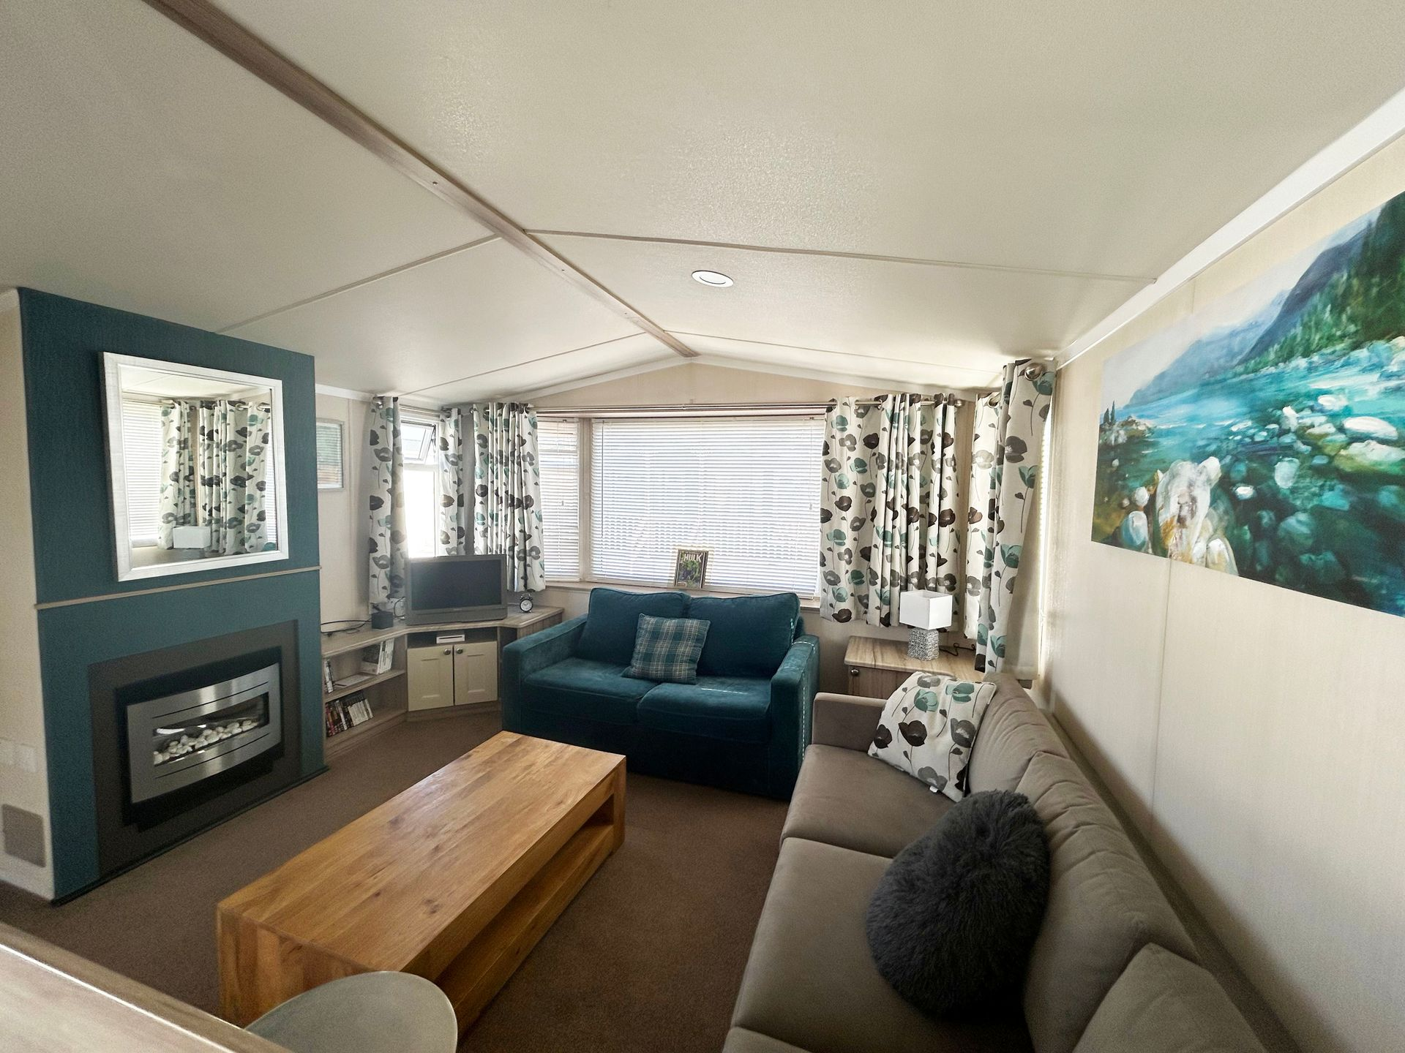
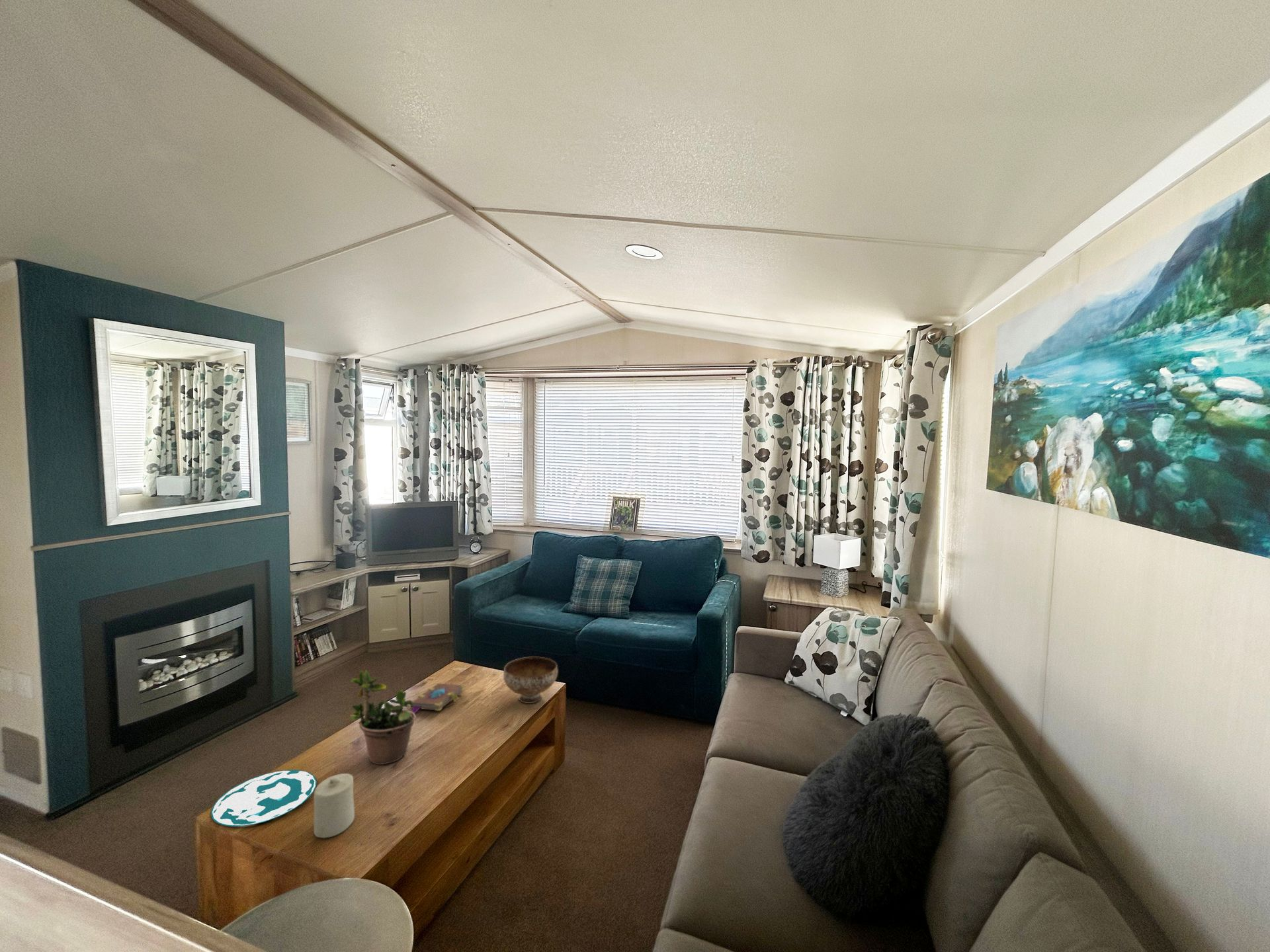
+ candle (334, 800)
+ plate (266, 792)
+ book (437, 697)
+ bowl (530, 682)
+ potted plant (387, 707)
